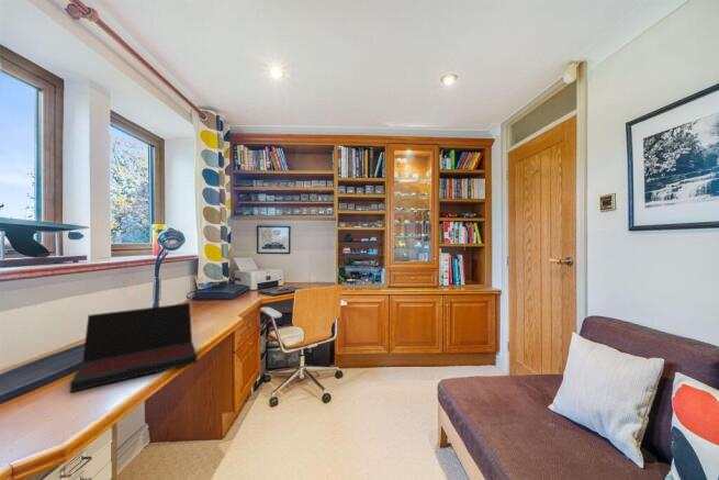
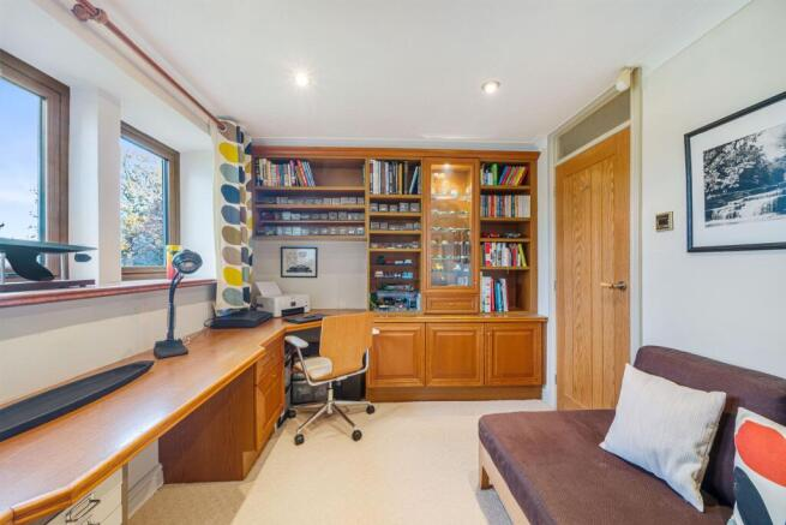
- laptop (142, 337)
